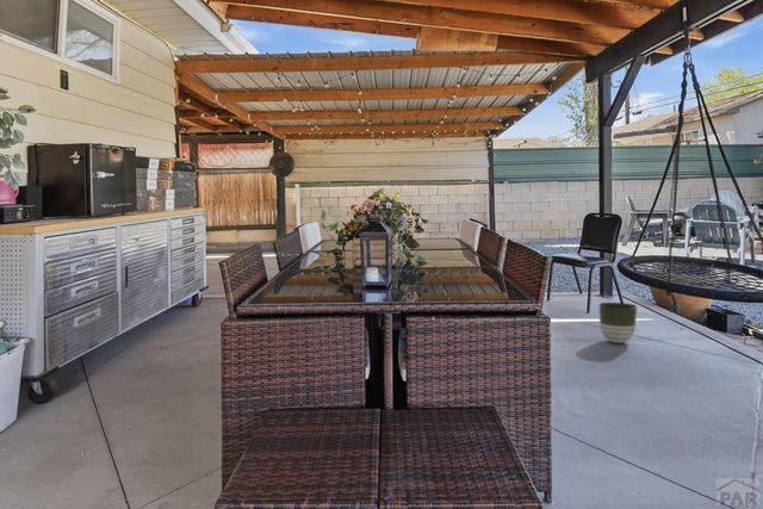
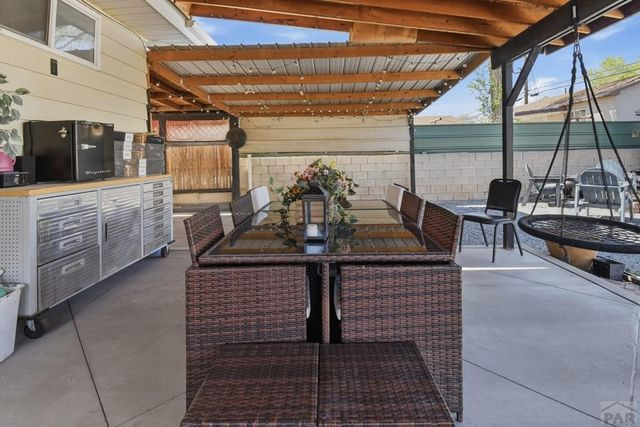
- planter (616, 323)
